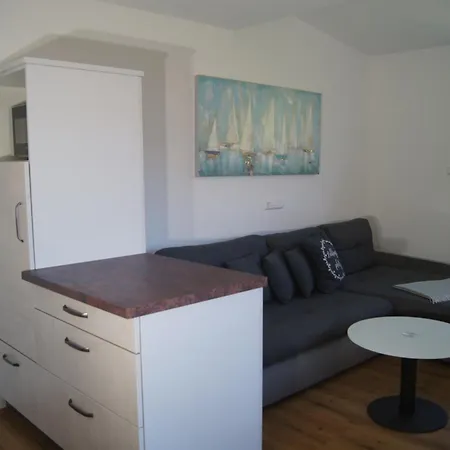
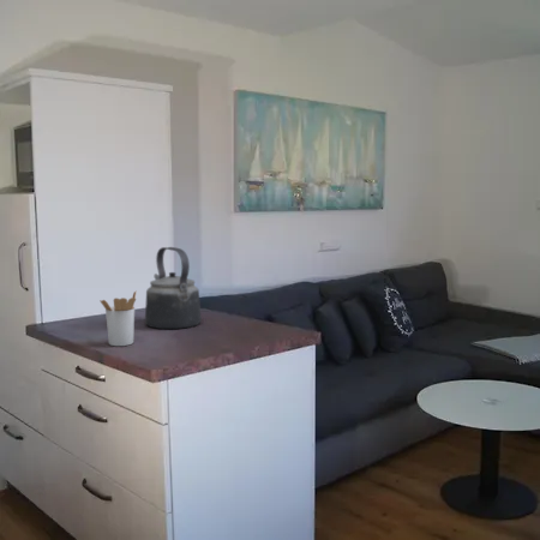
+ kettle (169, 284)
+ utensil holder (121, 318)
